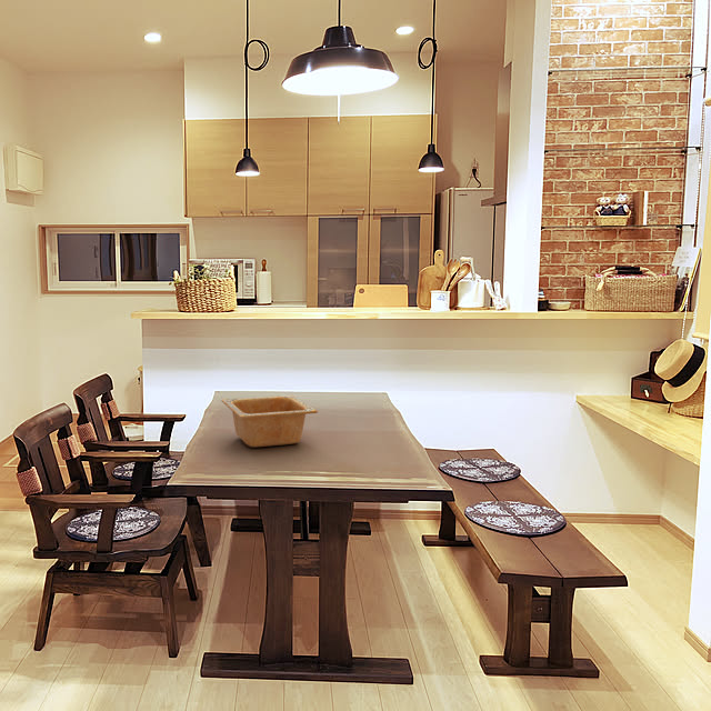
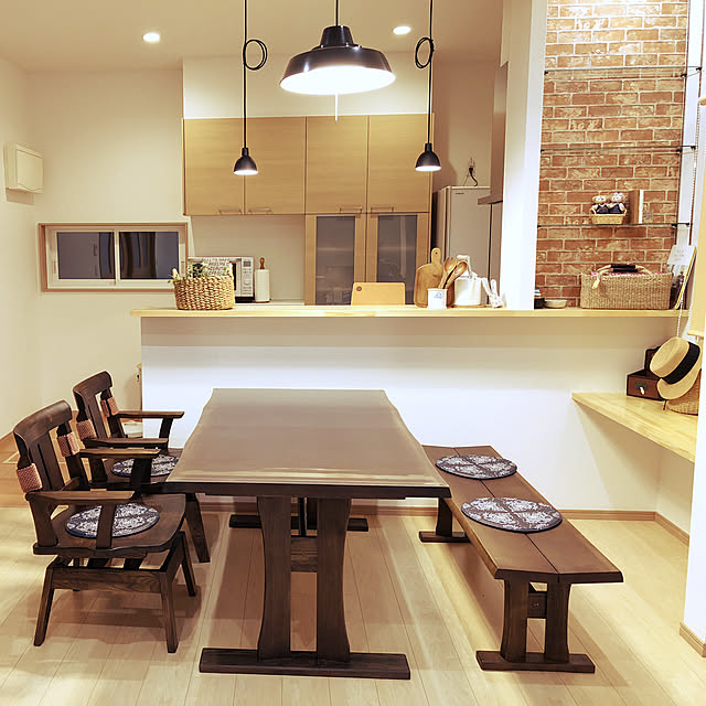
- serving bowl (268, 421)
